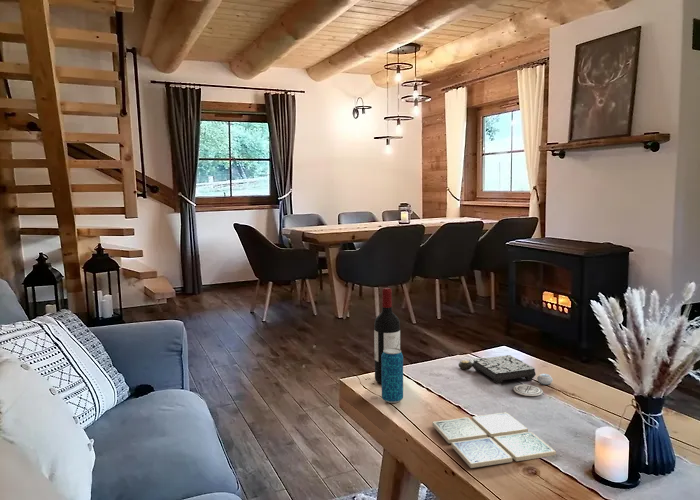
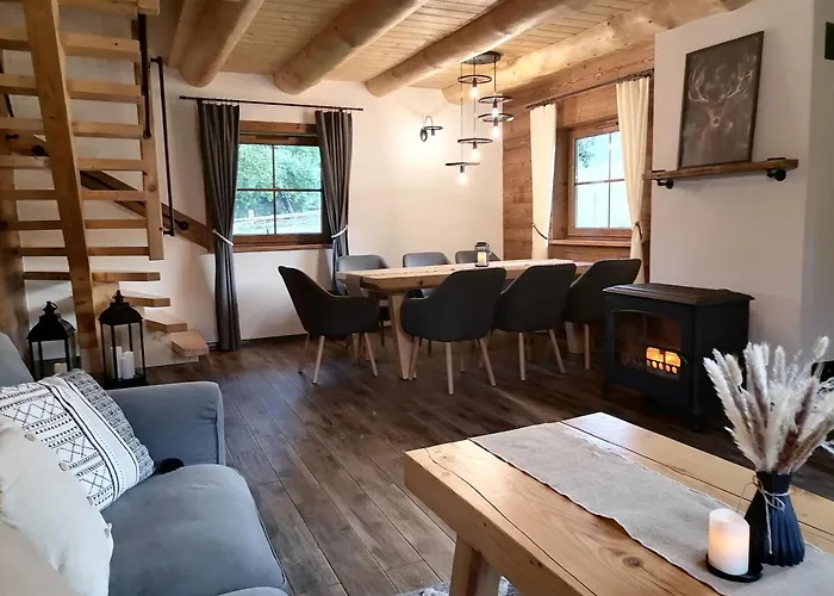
- wine bottle (387, 334)
- beverage can (392, 375)
- drink coaster (491, 437)
- board game (503, 369)
